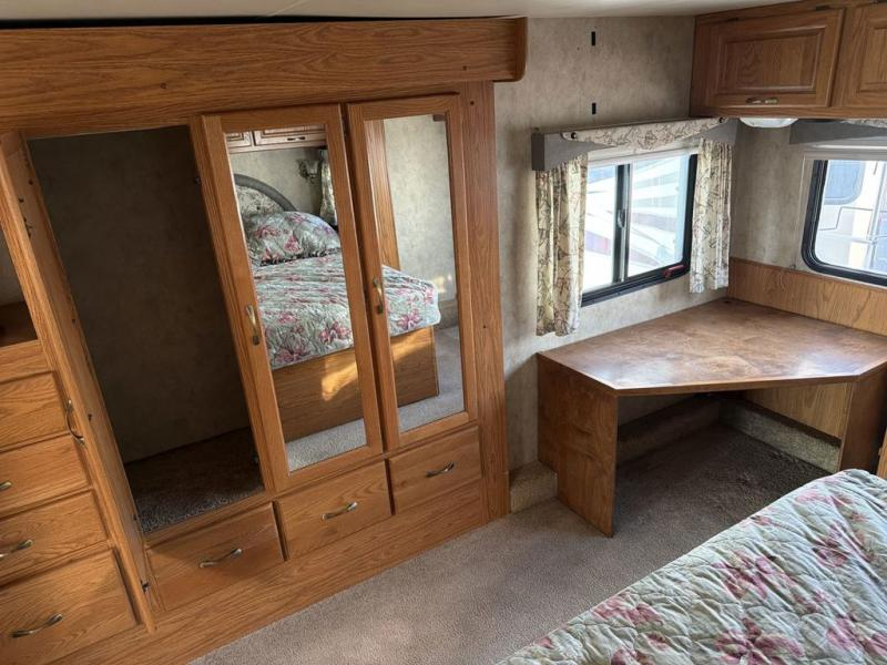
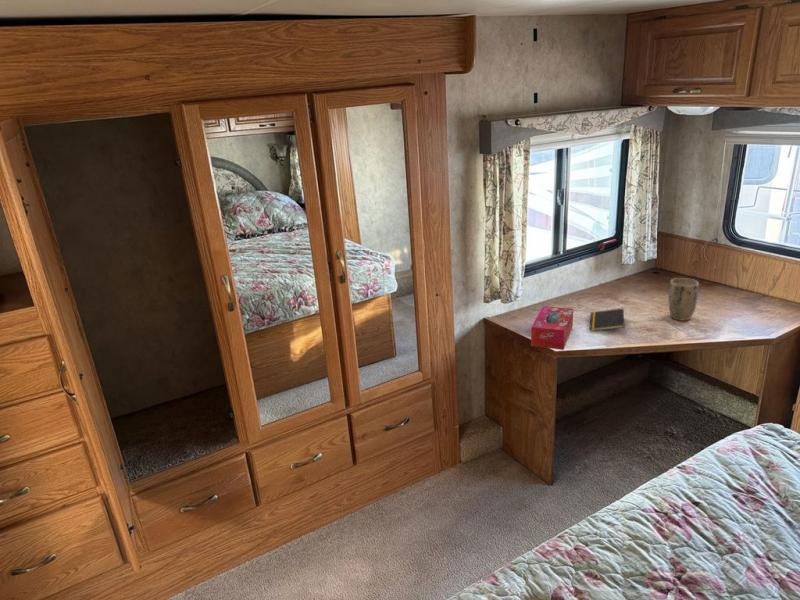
+ tissue box (552, 326)
+ notepad (606, 319)
+ plant pot (682, 299)
